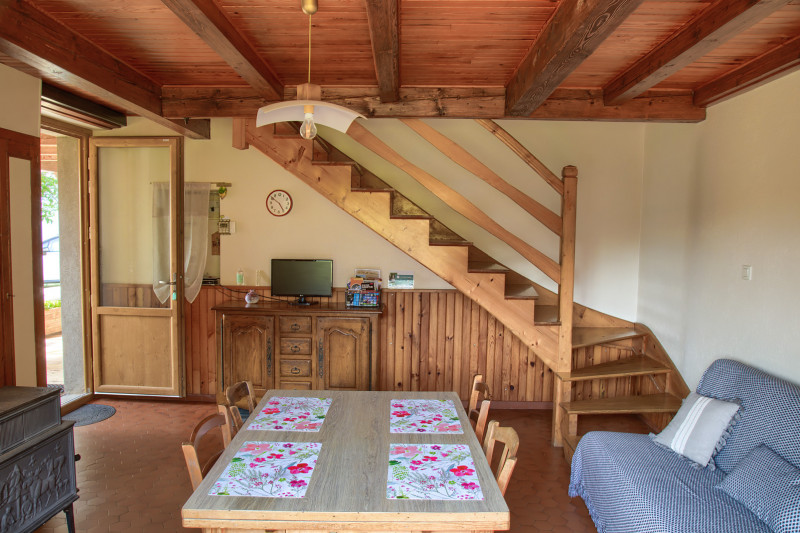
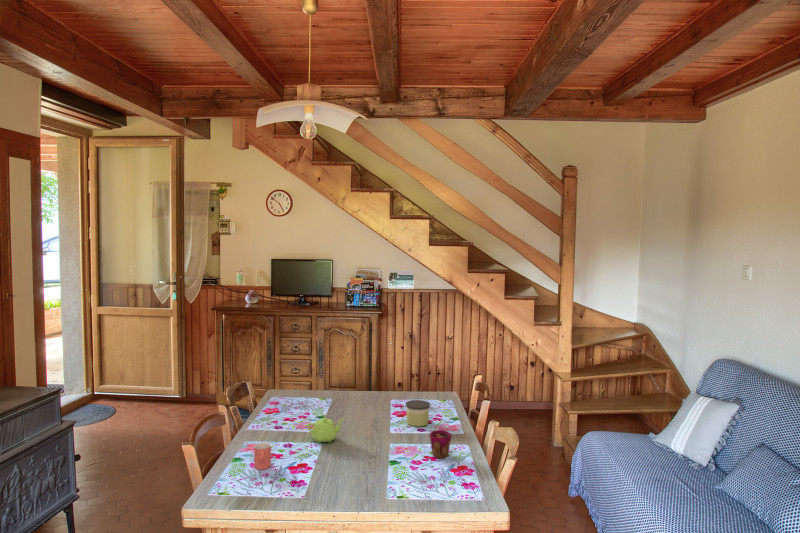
+ teapot (325, 428)
+ candle (417, 413)
+ cup (439, 446)
+ cup (262, 457)
